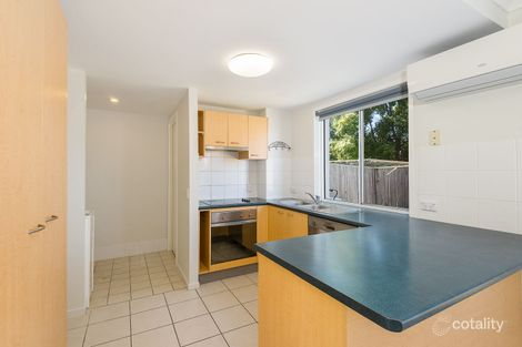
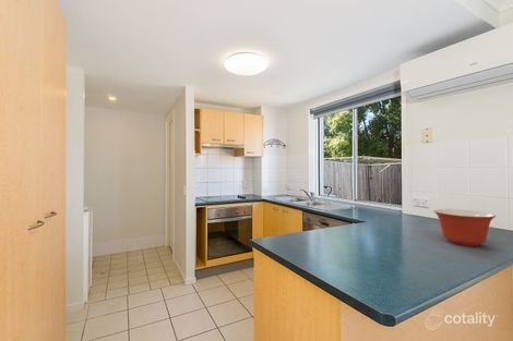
+ mixing bowl (463, 227)
